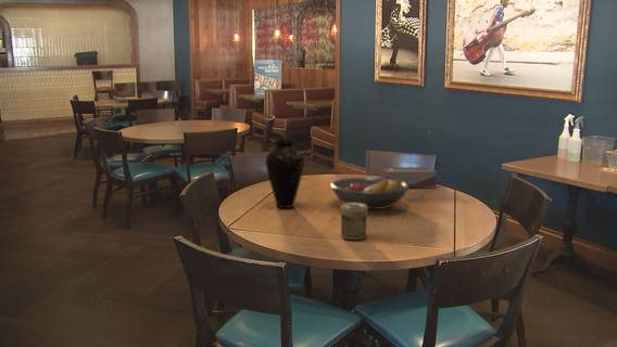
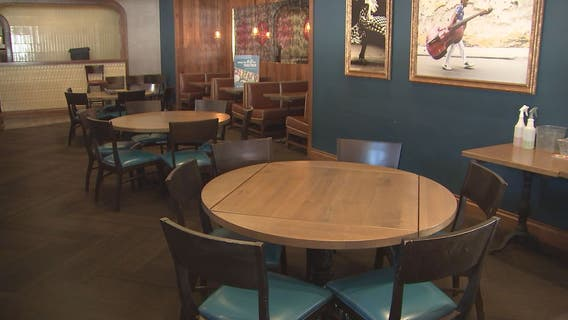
- fruit bowl (368, 192)
- vase (285, 172)
- tissue box (406, 176)
- jar (353, 220)
